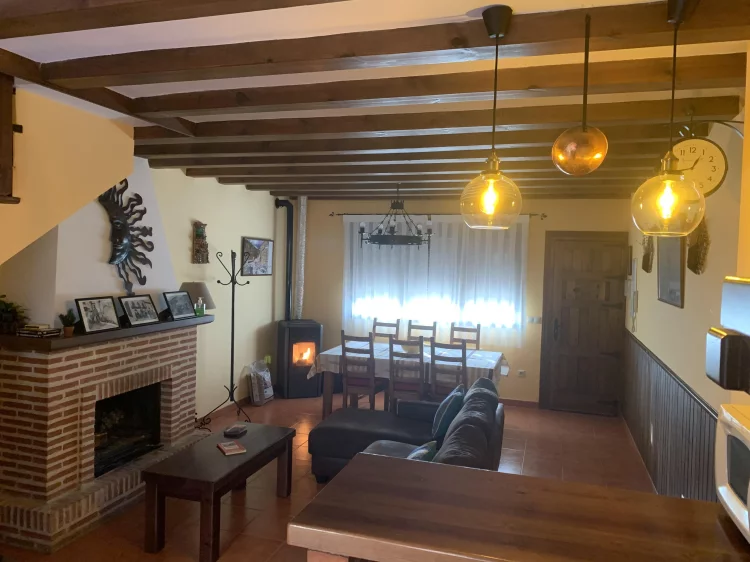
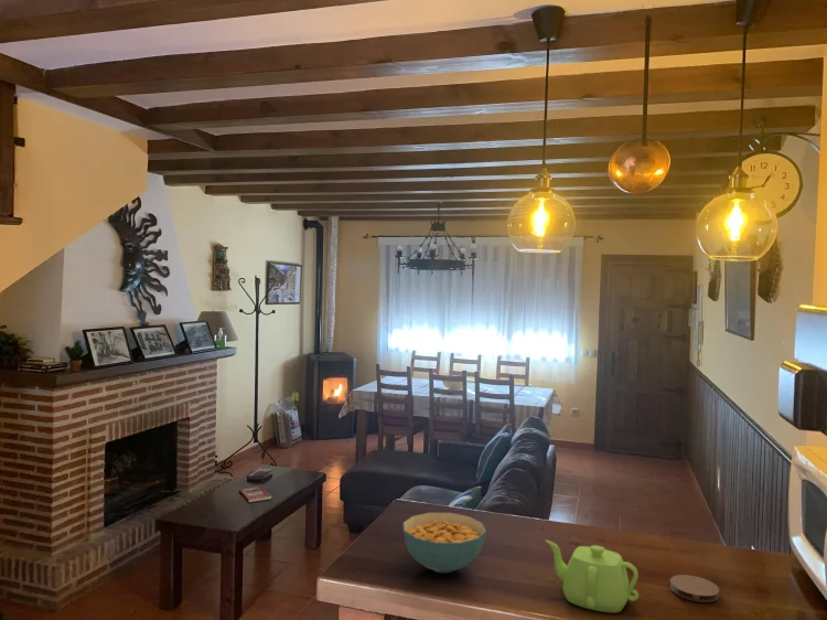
+ teapot (590, 571)
+ cereal bowl (443, 546)
+ coaster (694, 587)
